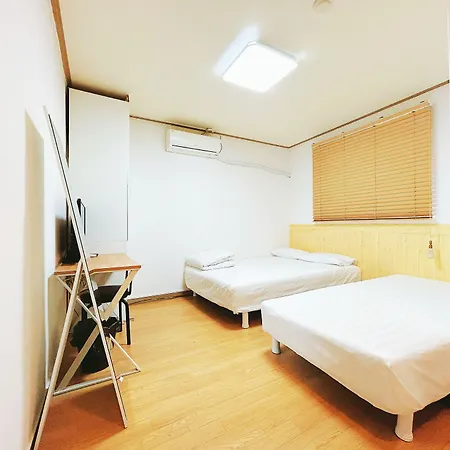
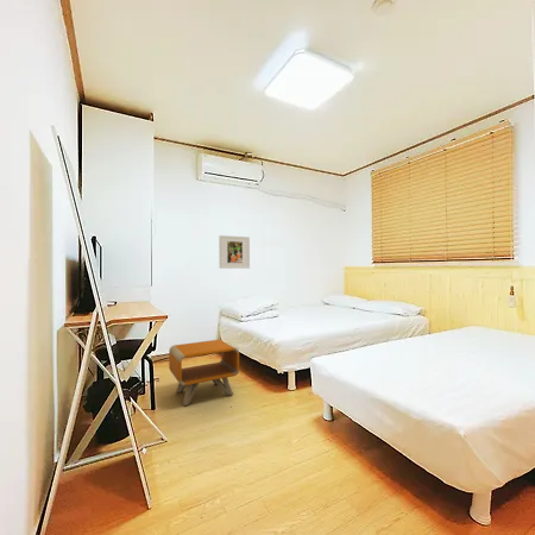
+ nightstand (203, 370)
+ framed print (234, 252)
